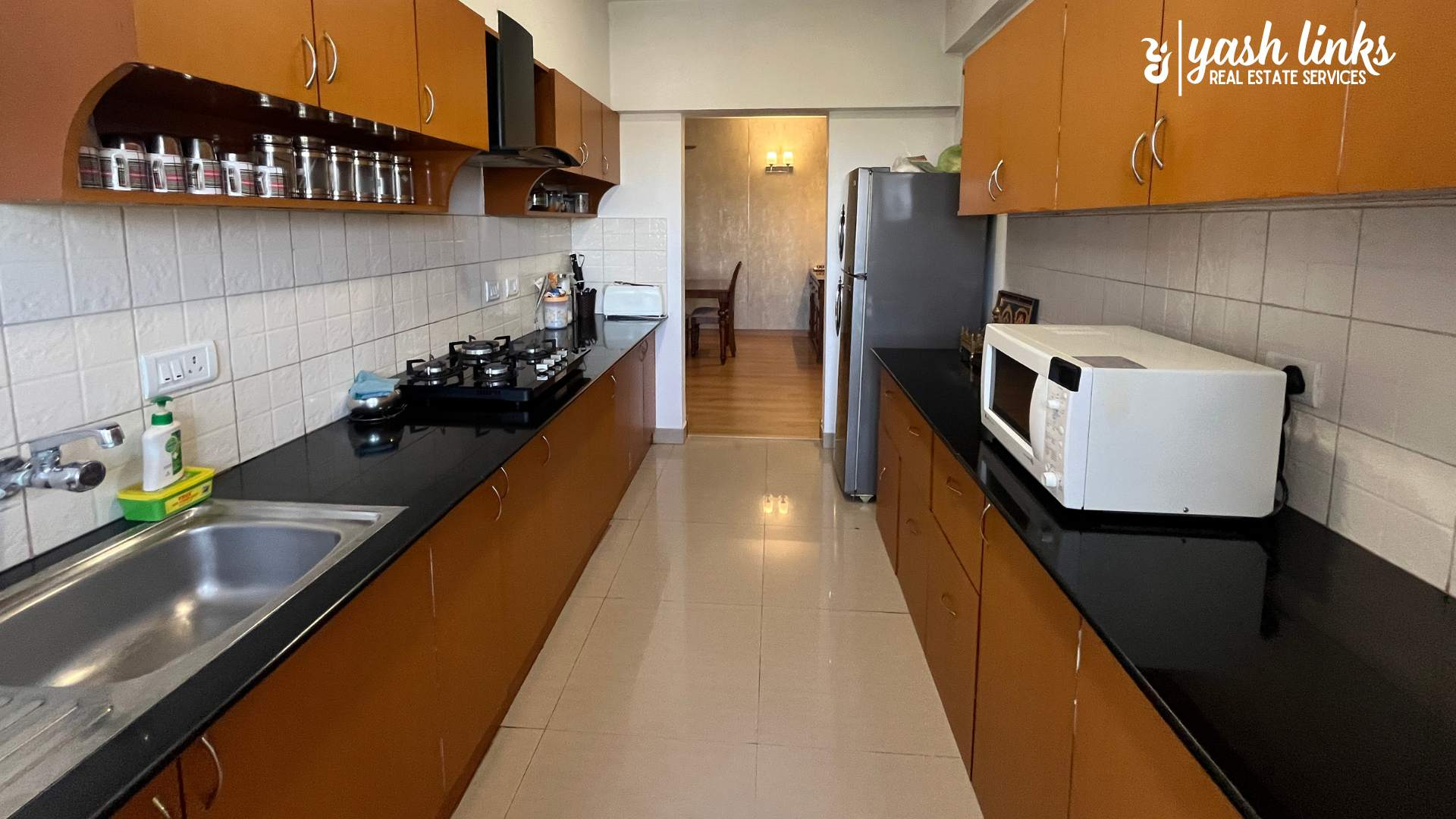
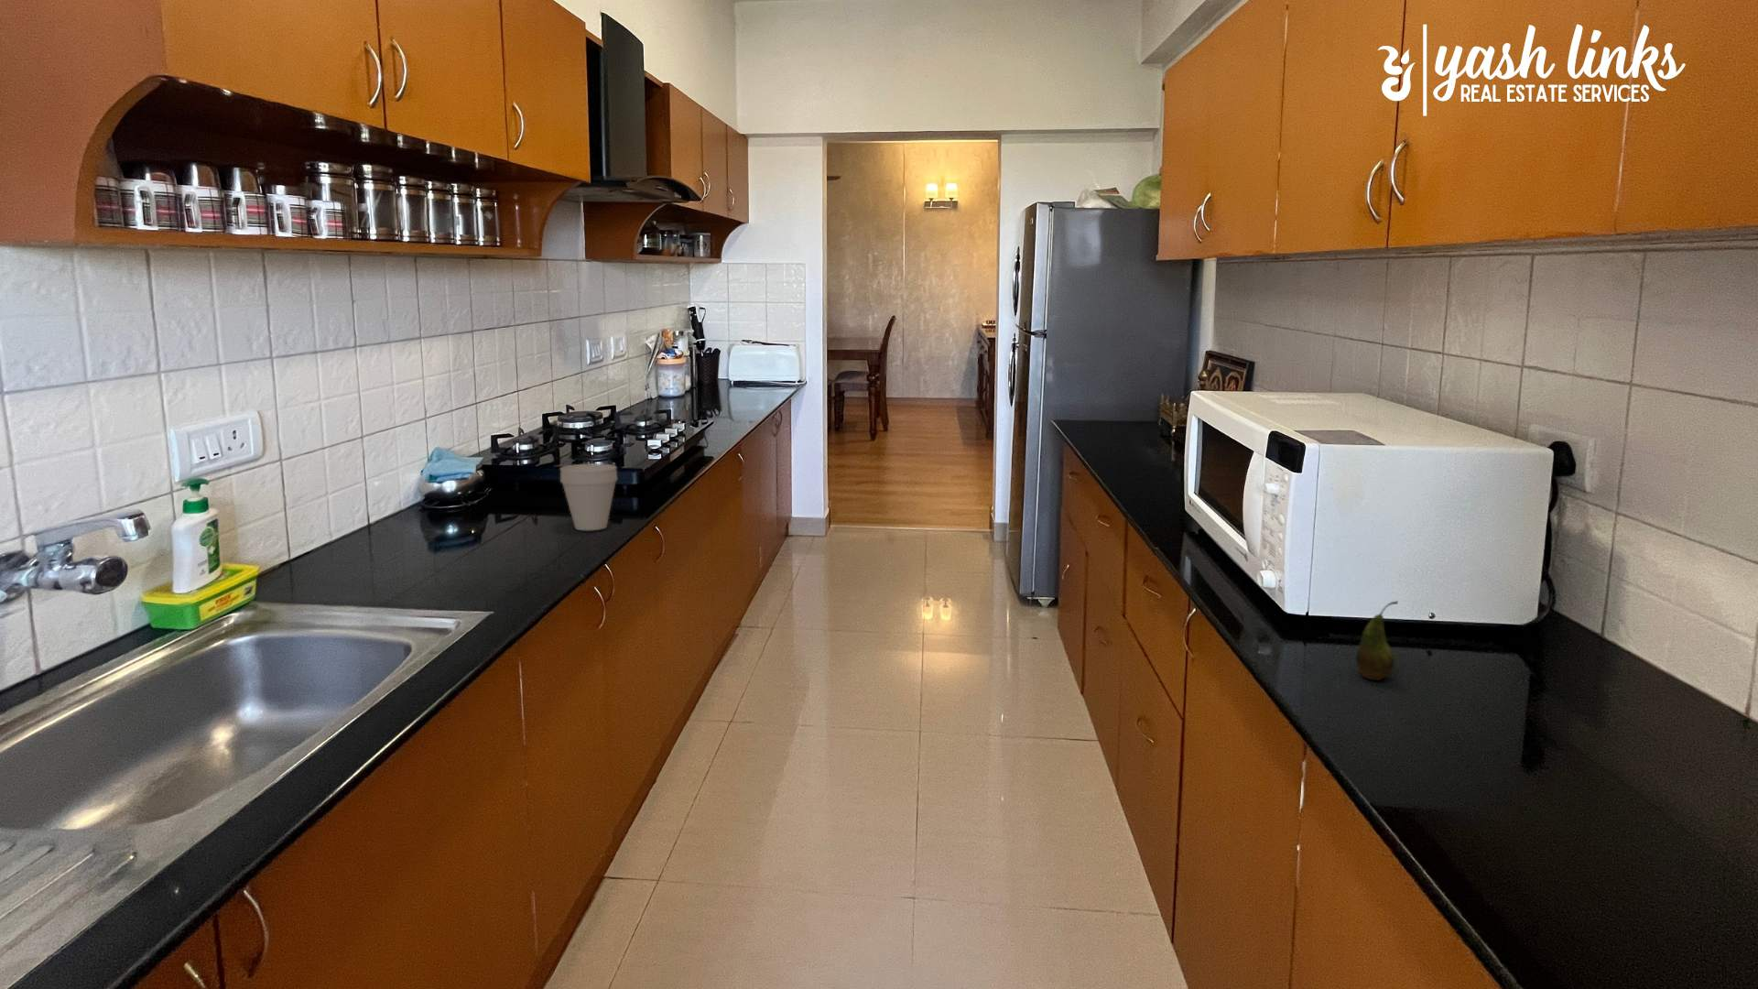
+ cup (589, 498)
+ fruit (1378, 636)
